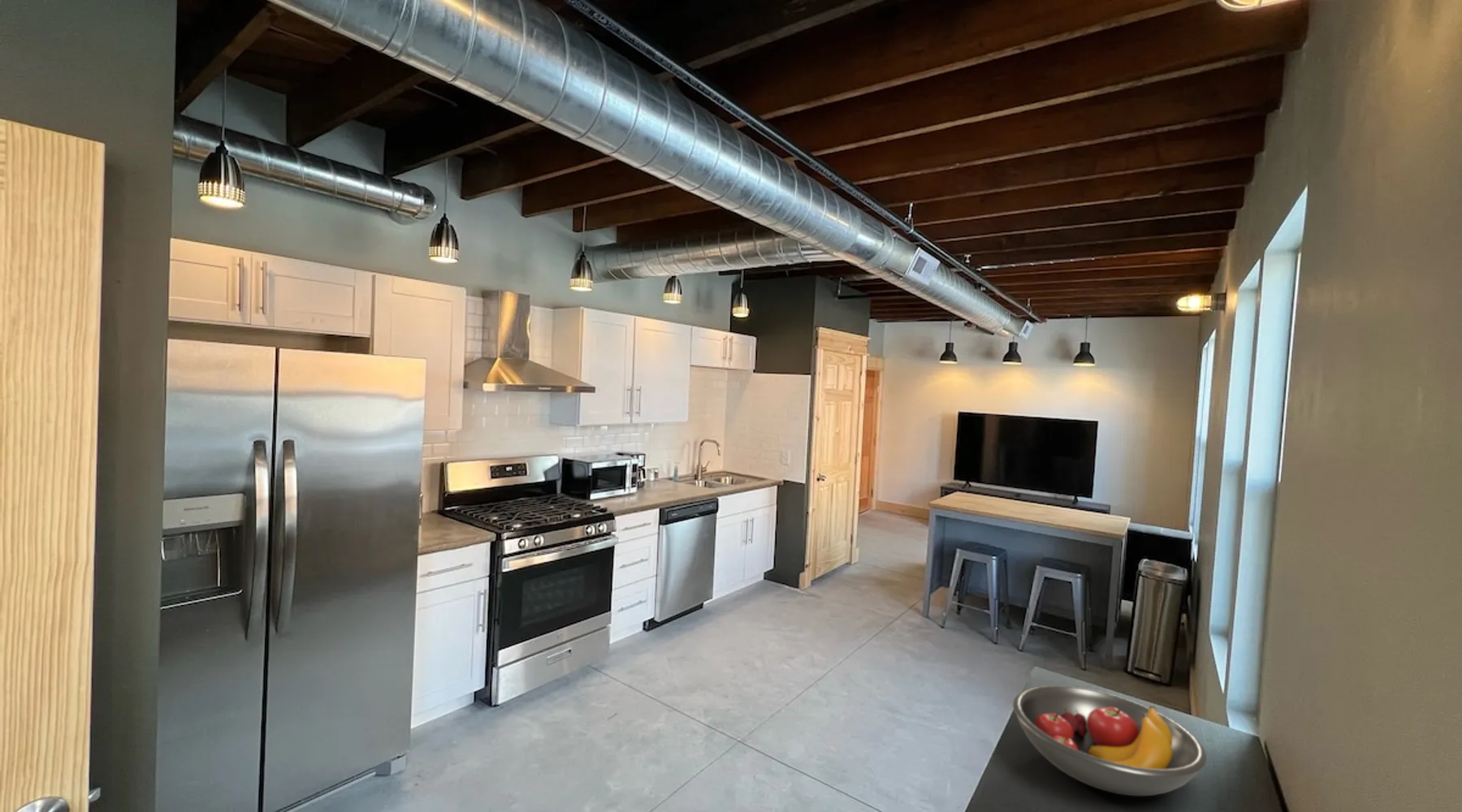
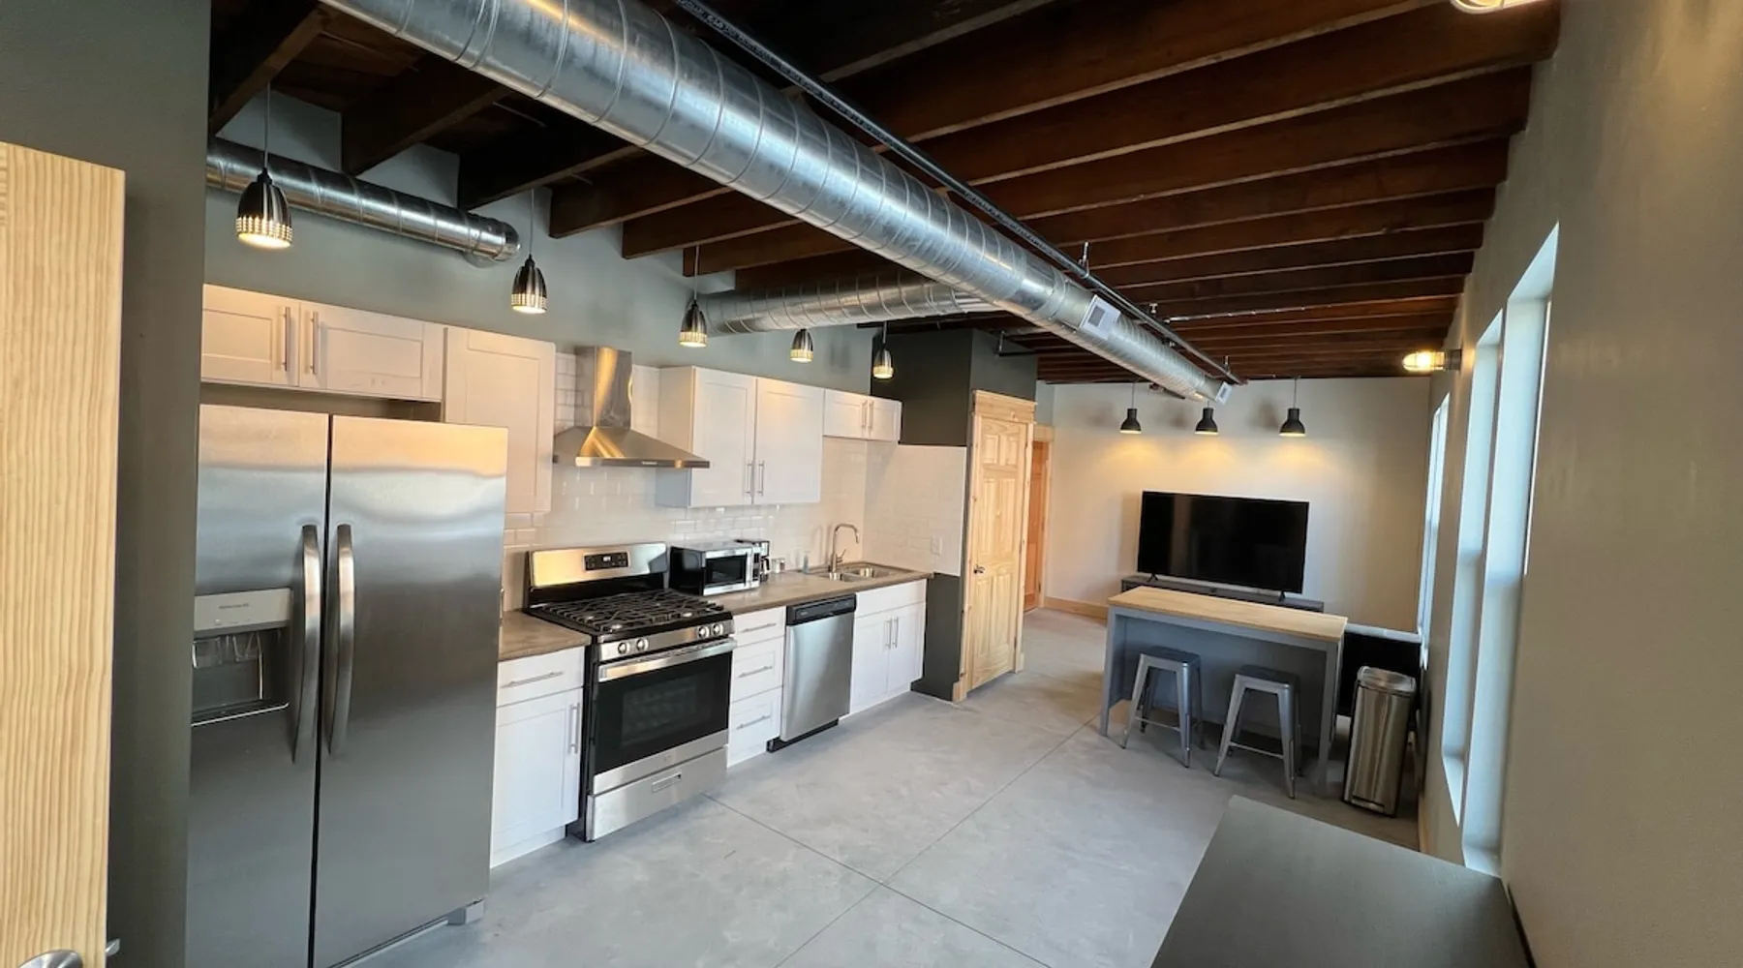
- fruit bowl (1102, 740)
